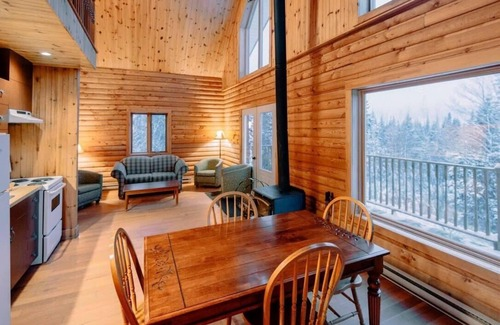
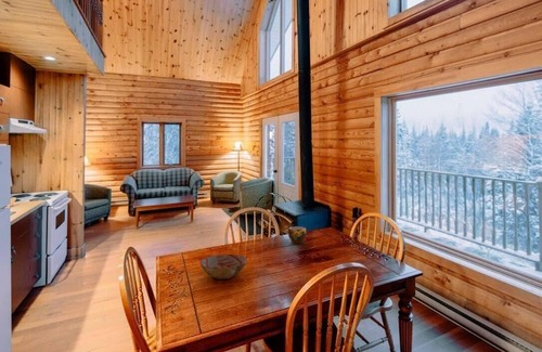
+ bowl (223, 268)
+ cup (296, 234)
